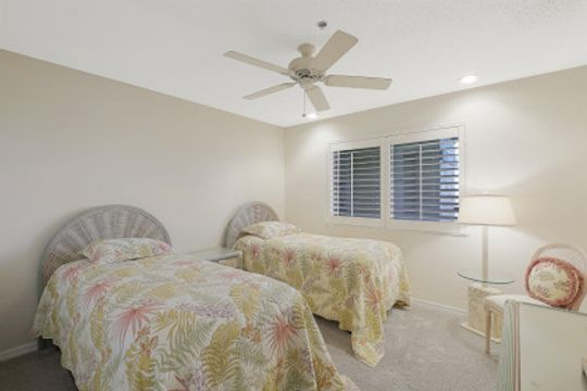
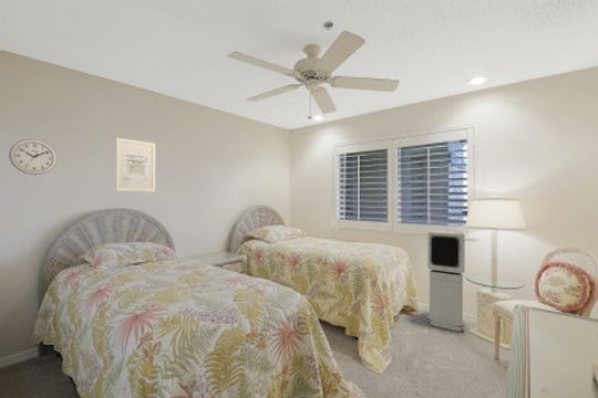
+ wall clock (33, 157)
+ air purifier (446, 276)
+ wall art (136, 166)
